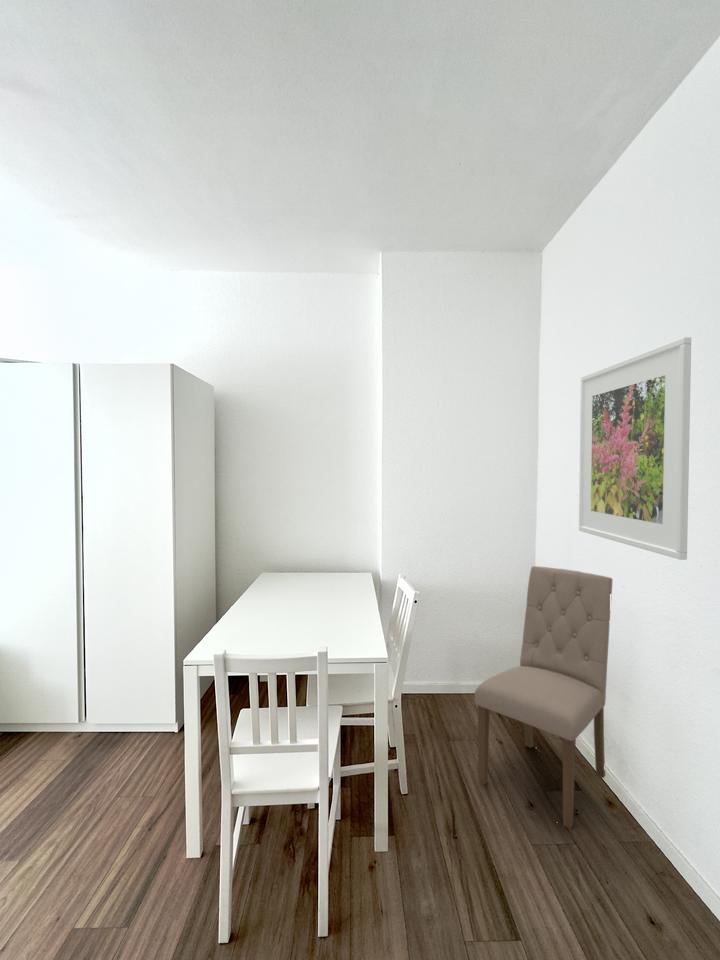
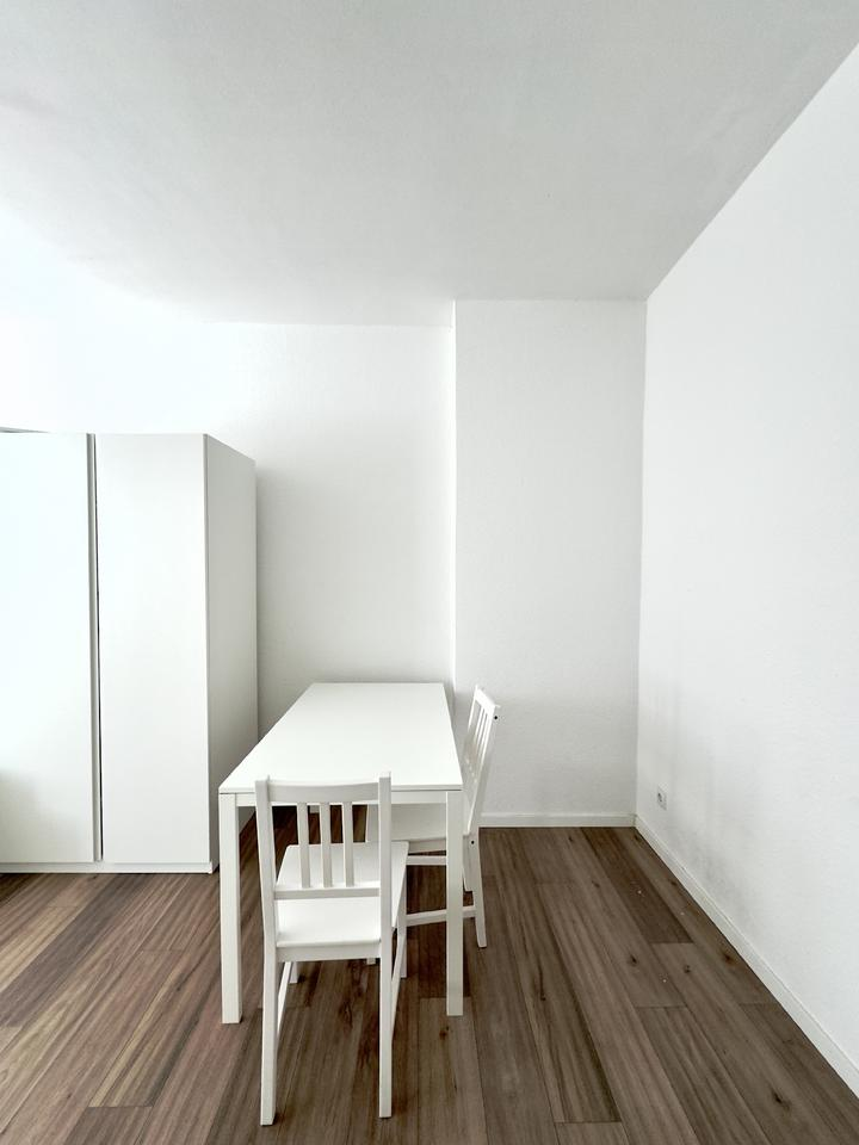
- dining chair (547, 678)
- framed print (624, 452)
